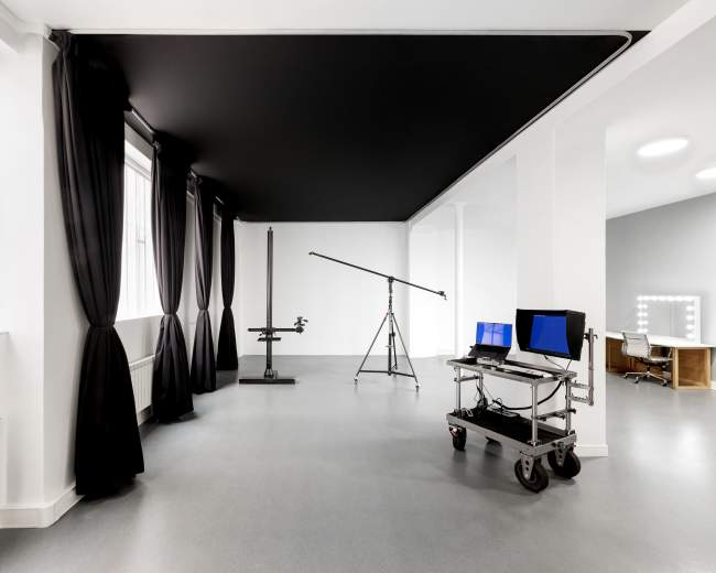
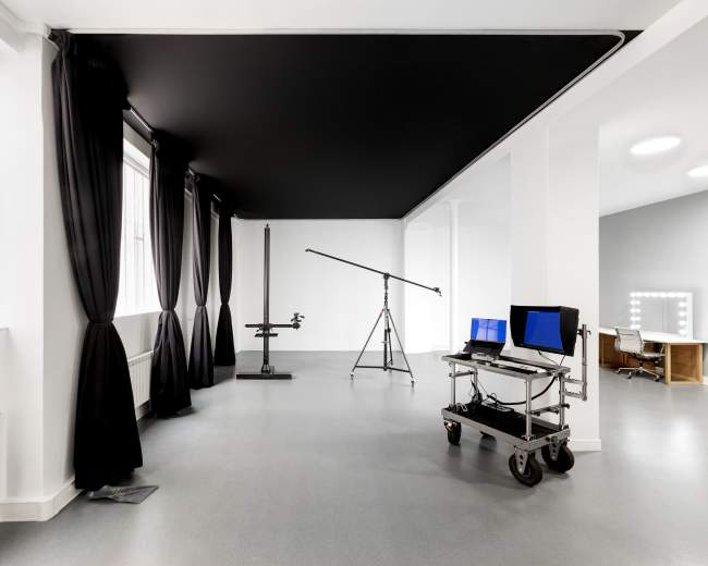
+ bag (123, 490)
